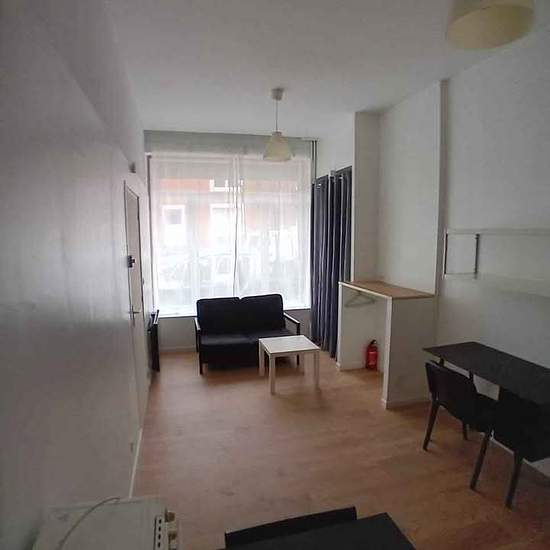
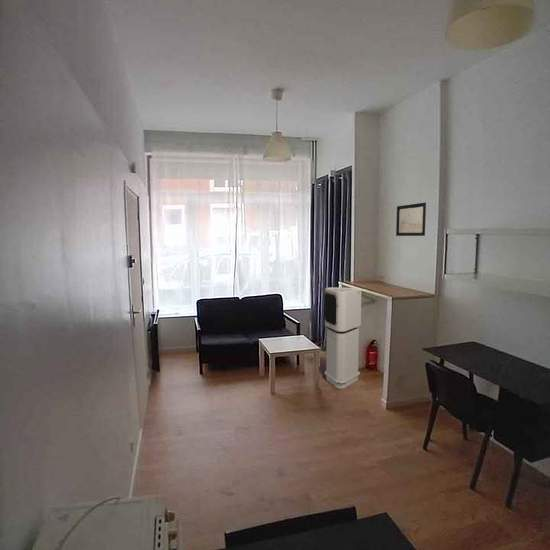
+ air purifier (345, 335)
+ wall art (410, 220)
